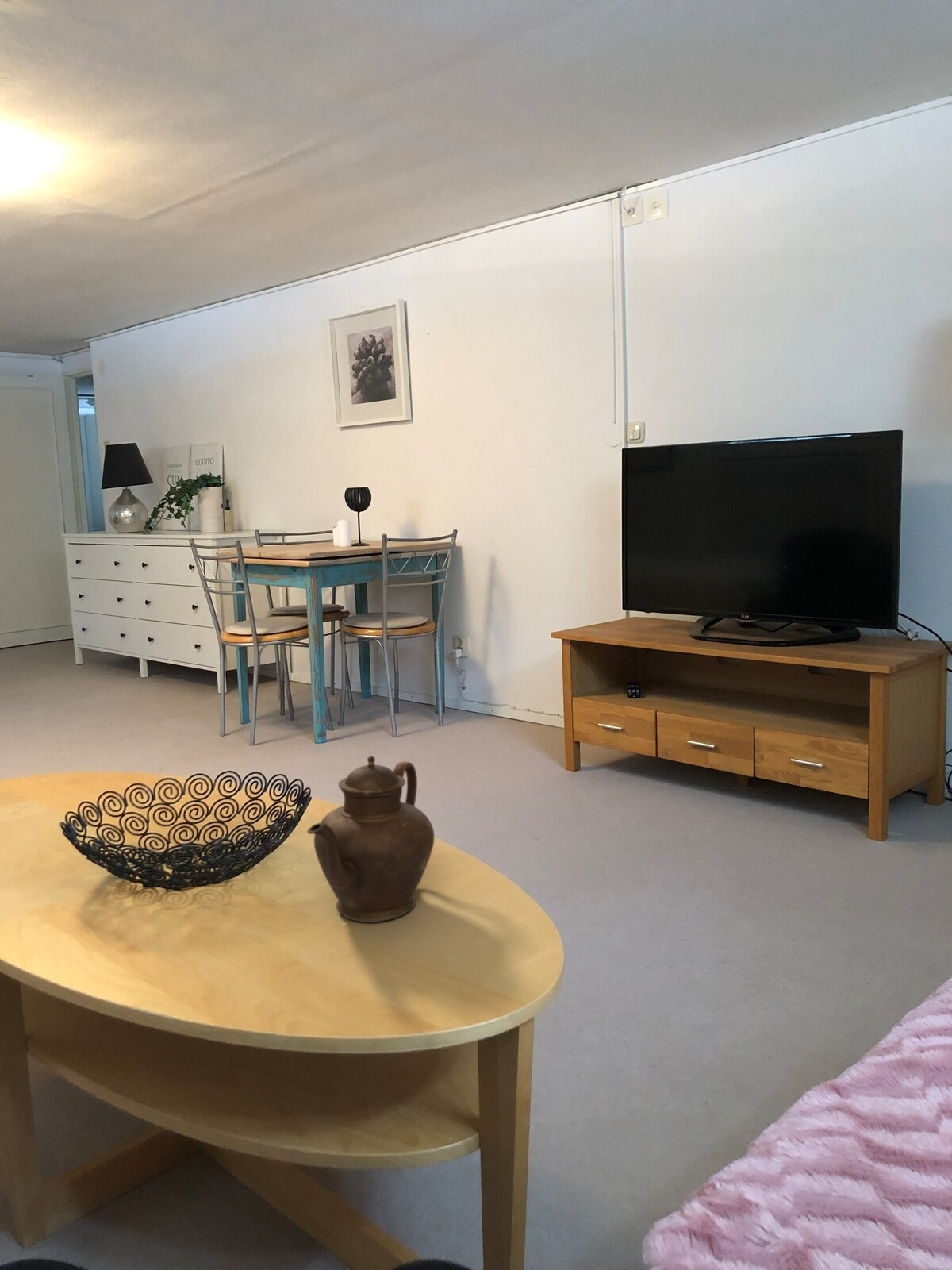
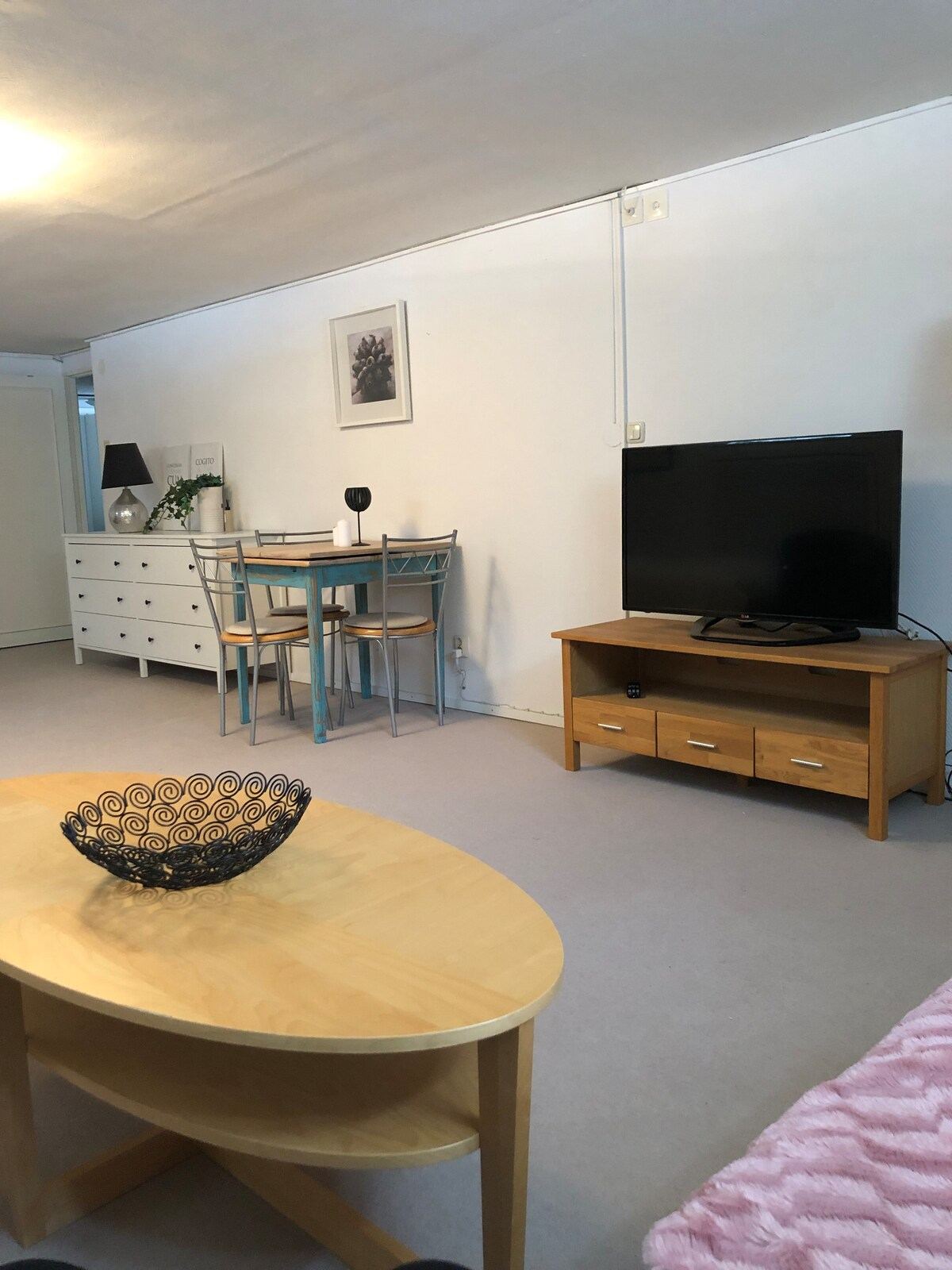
- teapot (367, 834)
